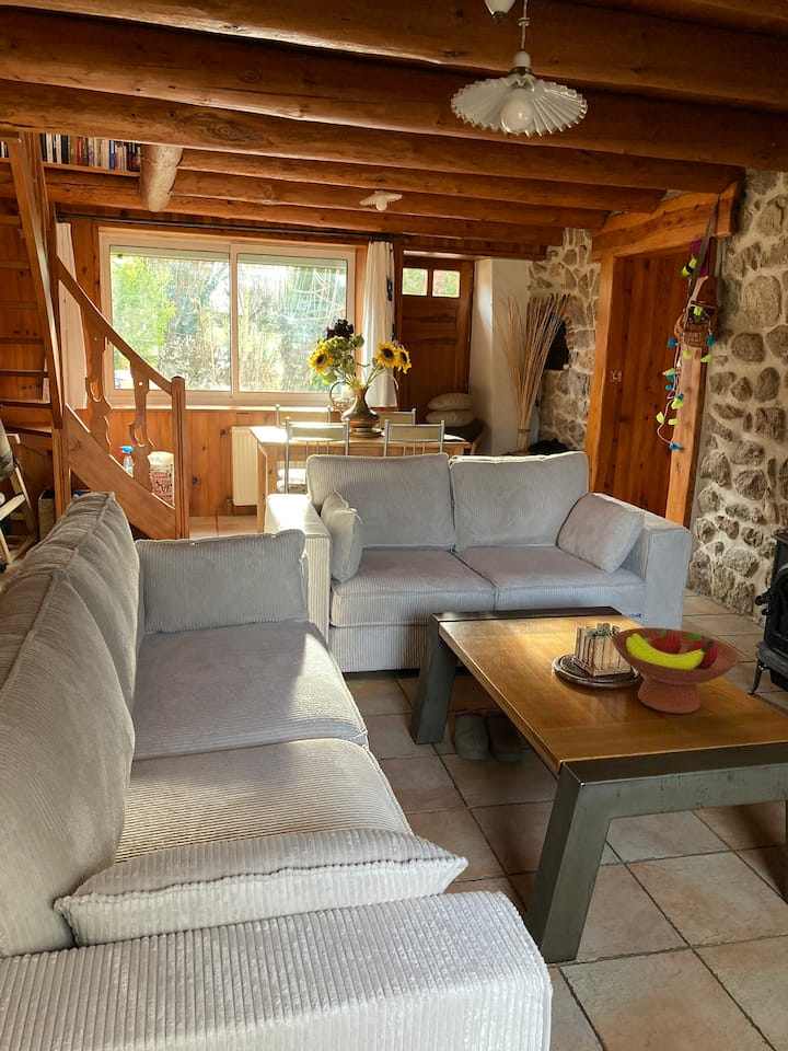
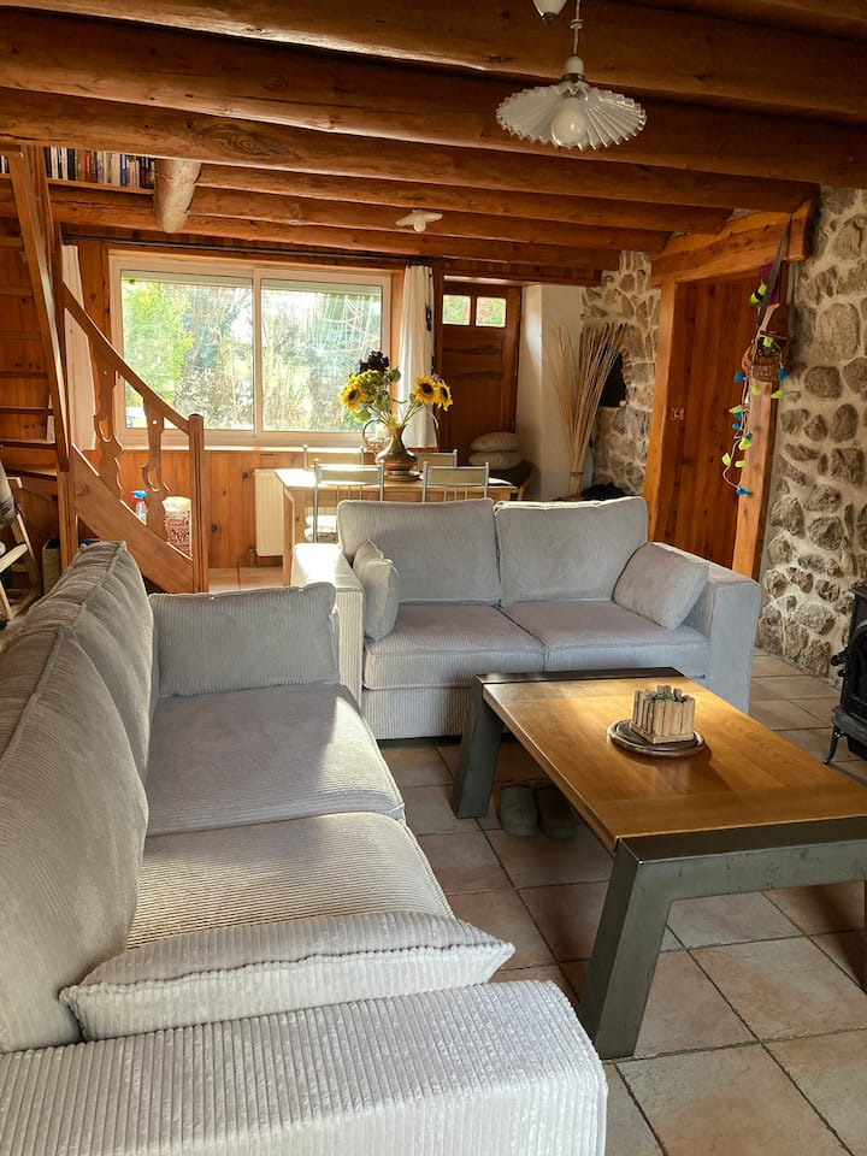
- fruit bowl (672, 663)
